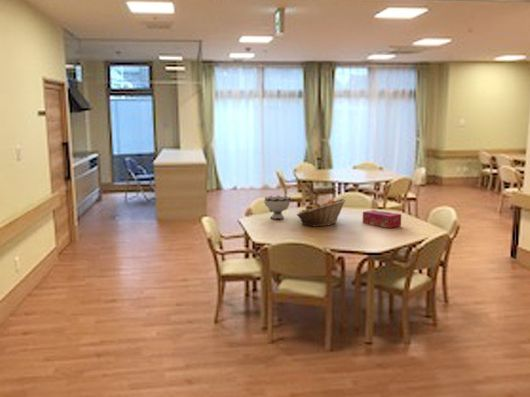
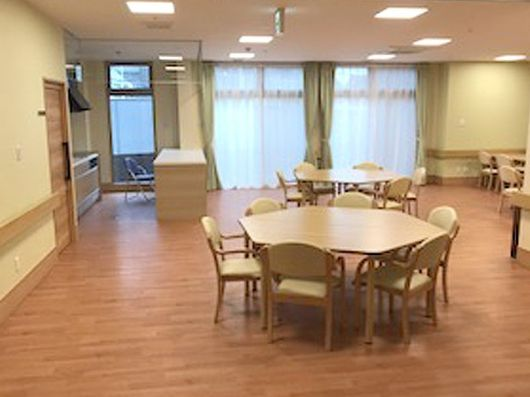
- tissue box (381, 218)
- bowl (275, 207)
- fruit basket (321, 211)
